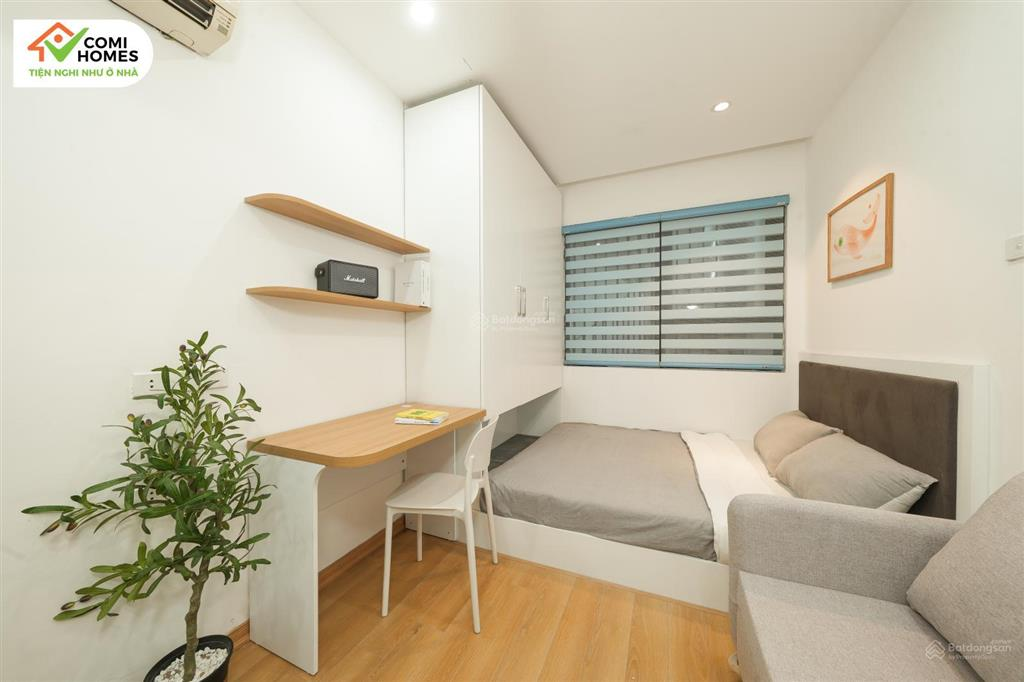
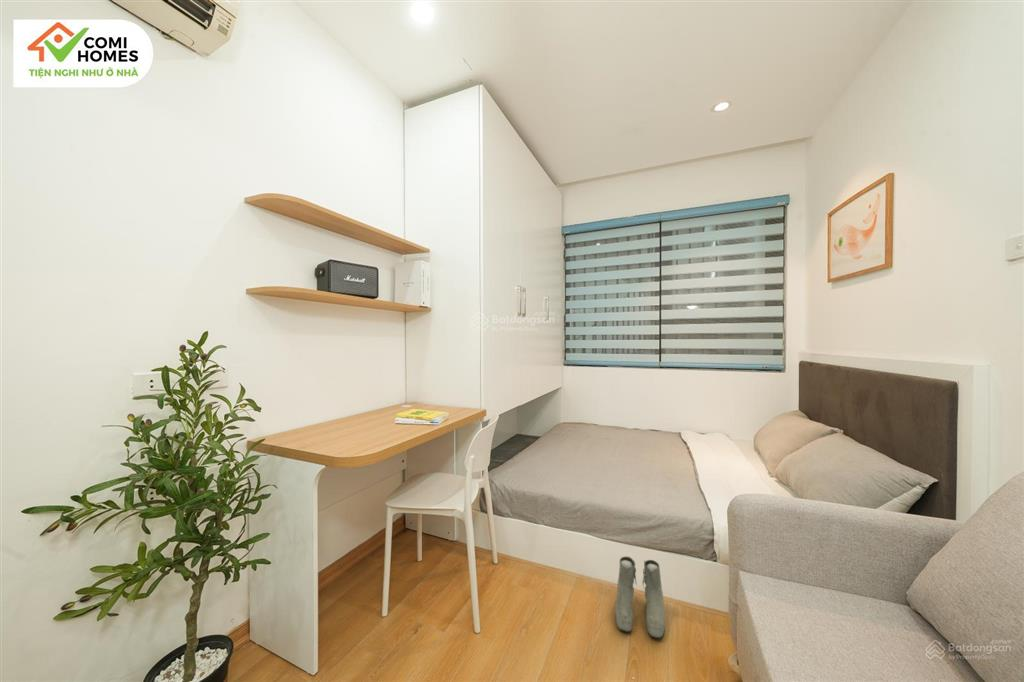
+ boots (645, 591)
